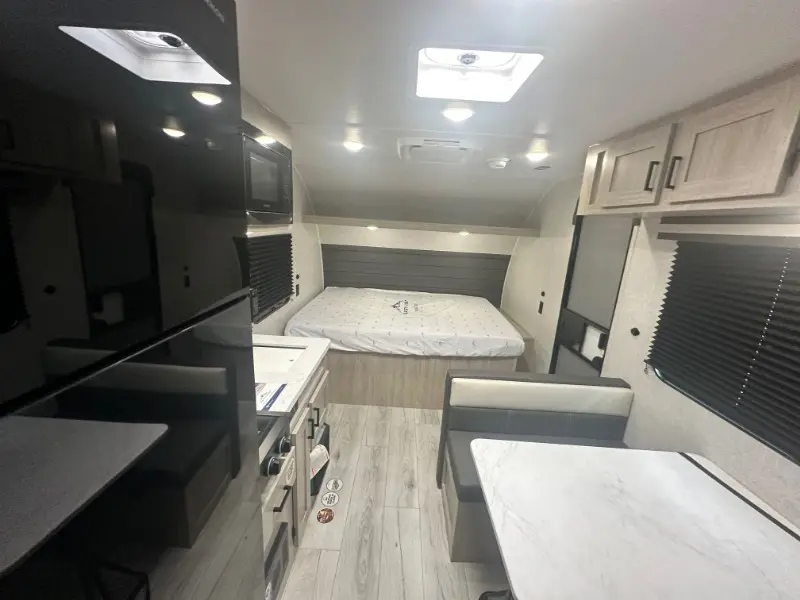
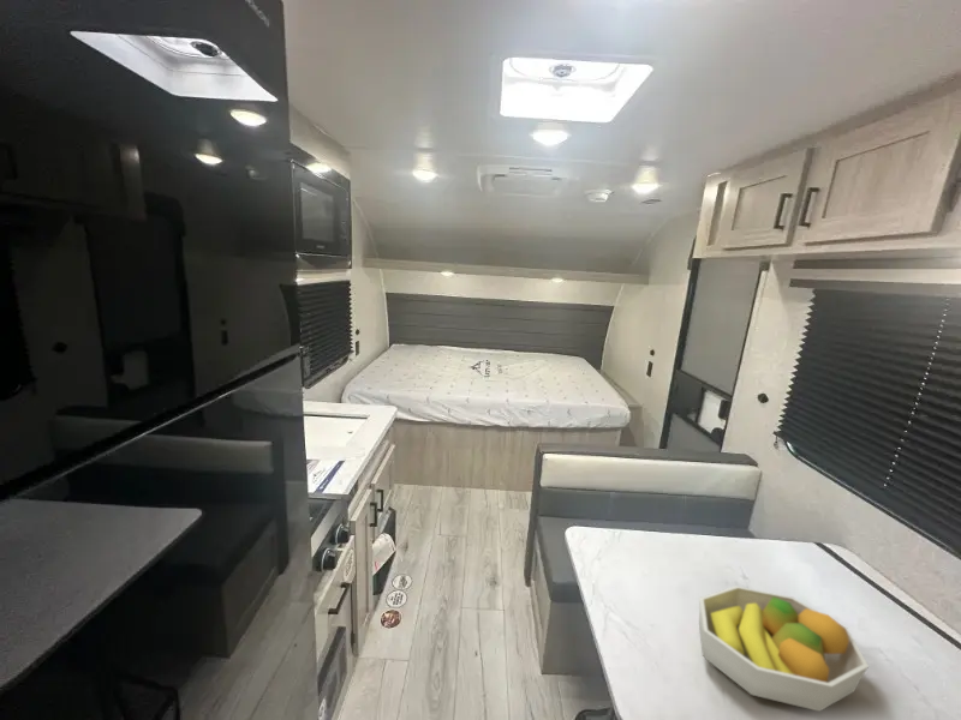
+ fruit bowl (774, 638)
